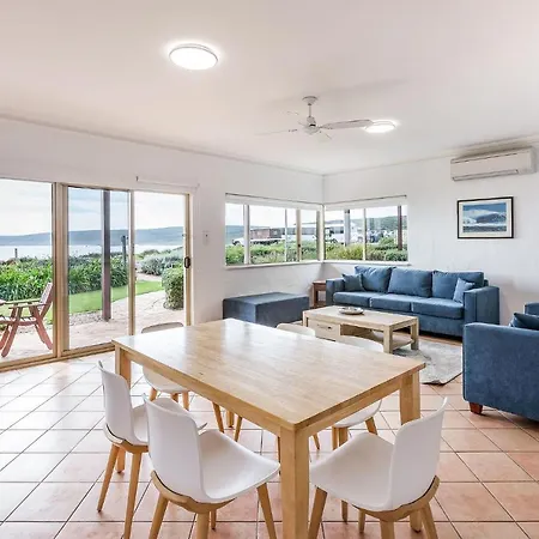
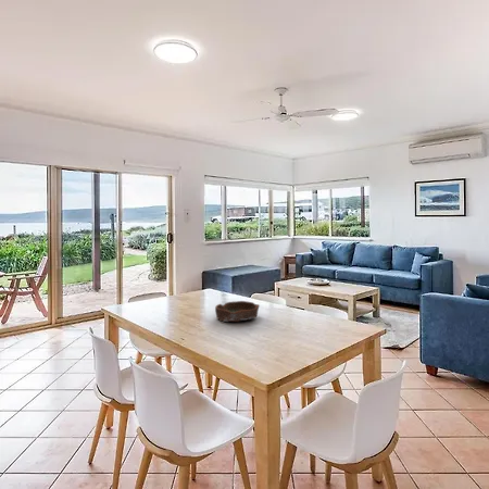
+ bowl (237, 311)
